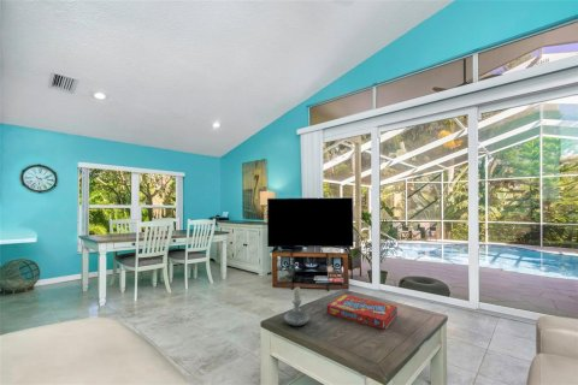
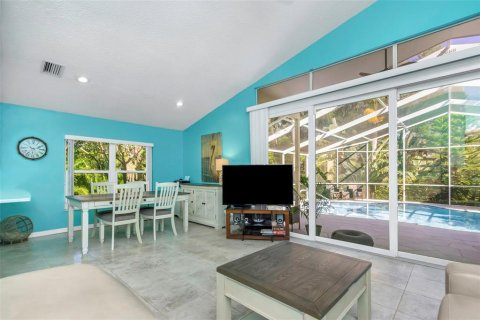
- snack box (361, 309)
- candle (296, 303)
